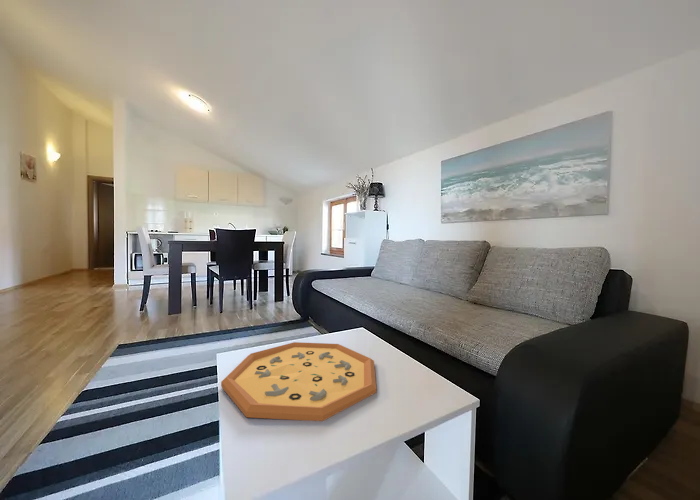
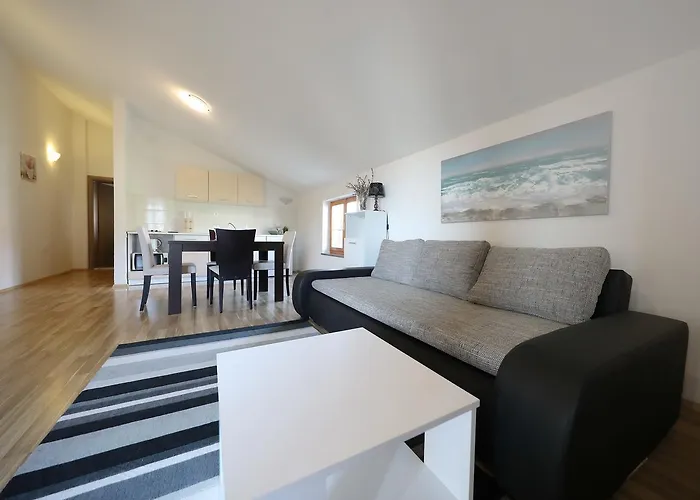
- decorative tray (304, 370)
